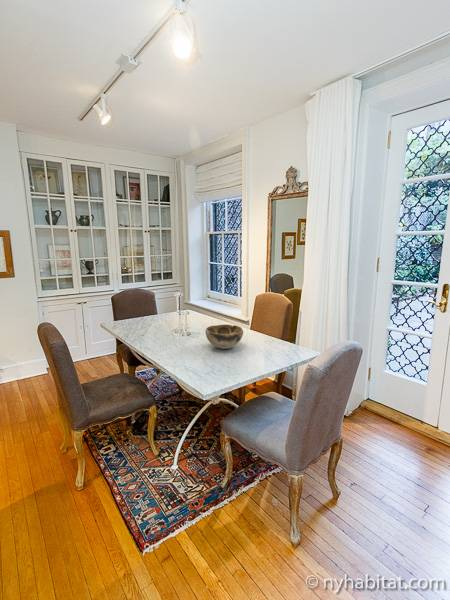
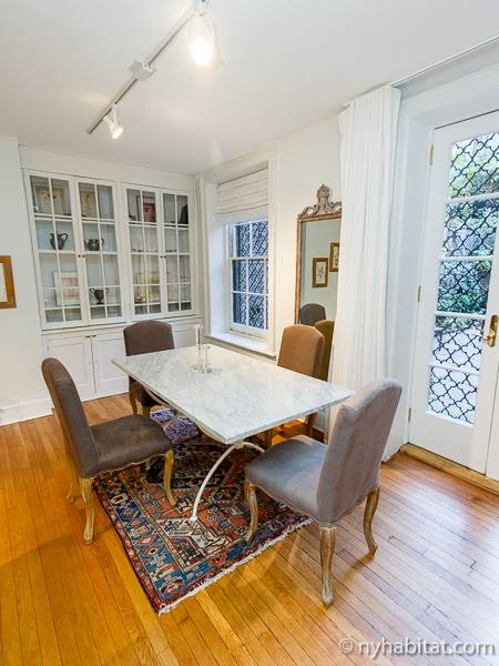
- decorative bowl (224, 338)
